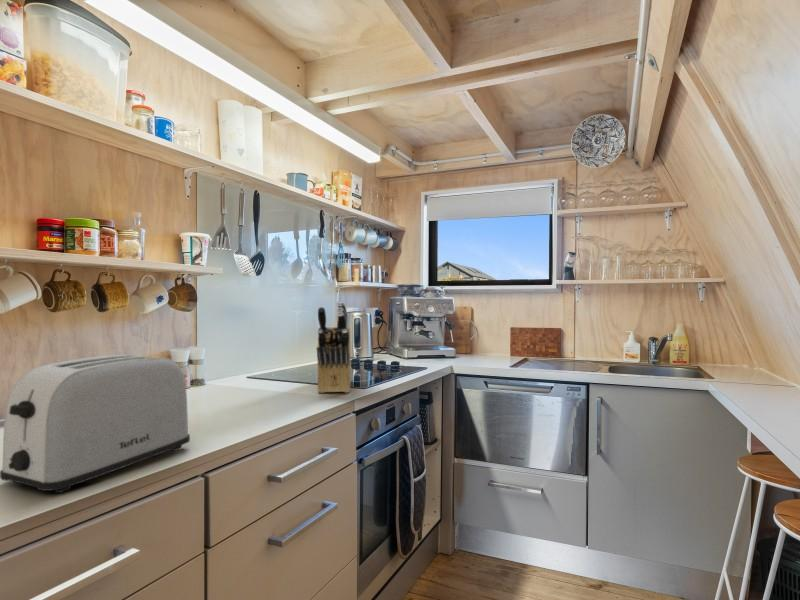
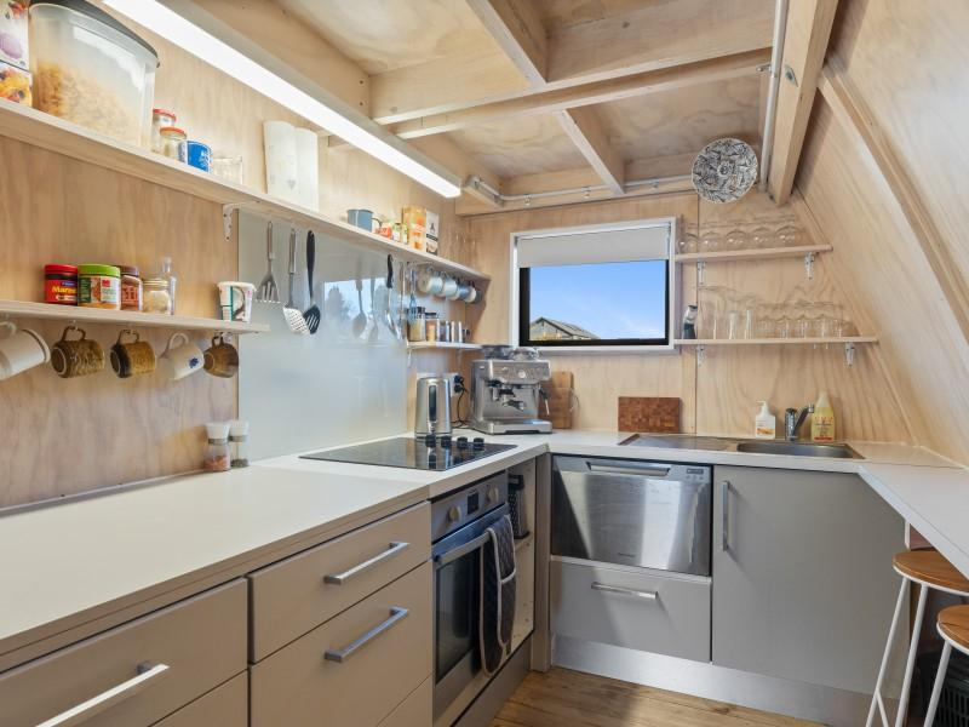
- knife block (334, 344)
- toaster (102, 412)
